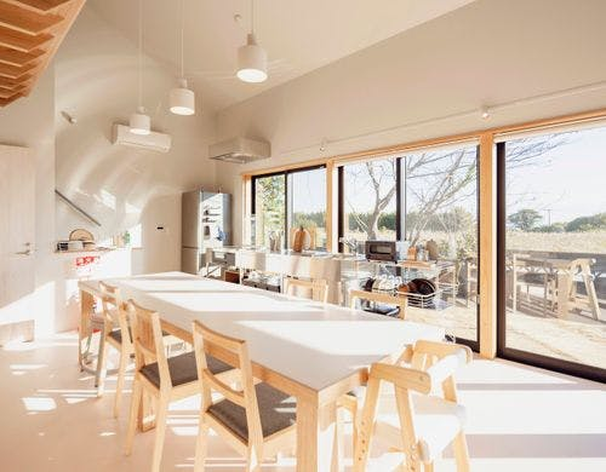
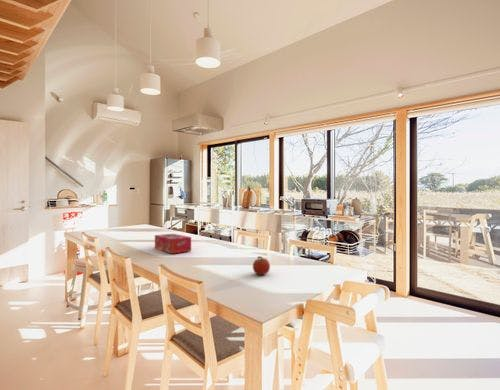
+ tissue box (172, 242)
+ fruit (261, 264)
